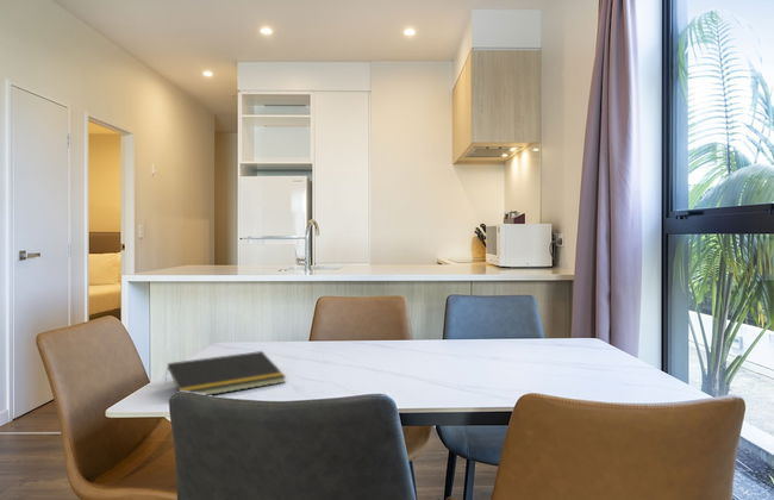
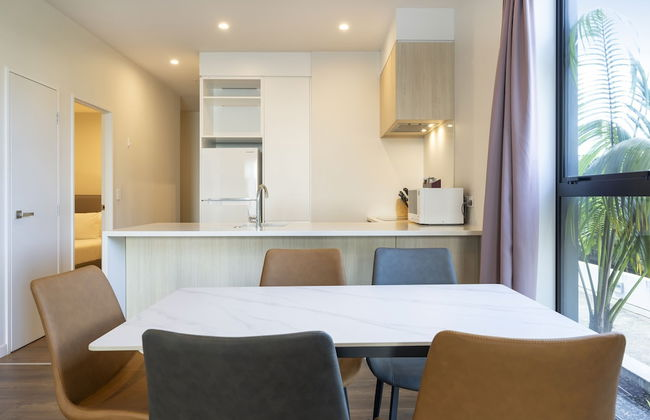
- notepad (226, 373)
